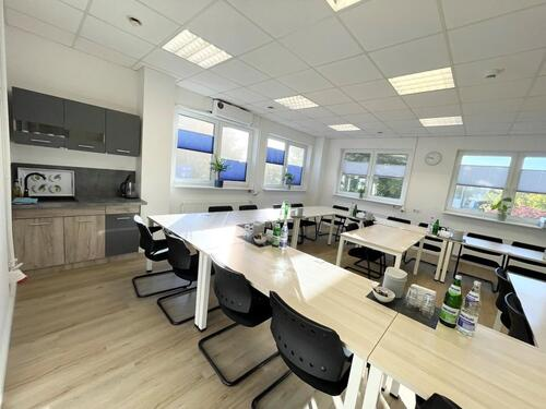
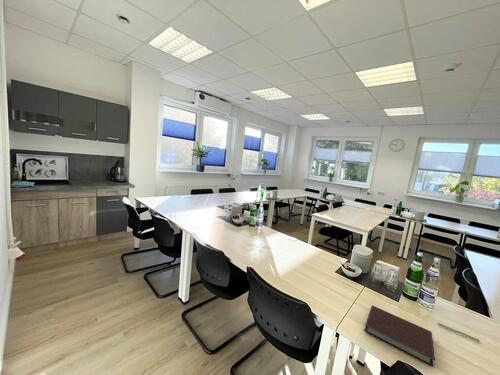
+ pen (457, 331)
+ notebook (398, 331)
